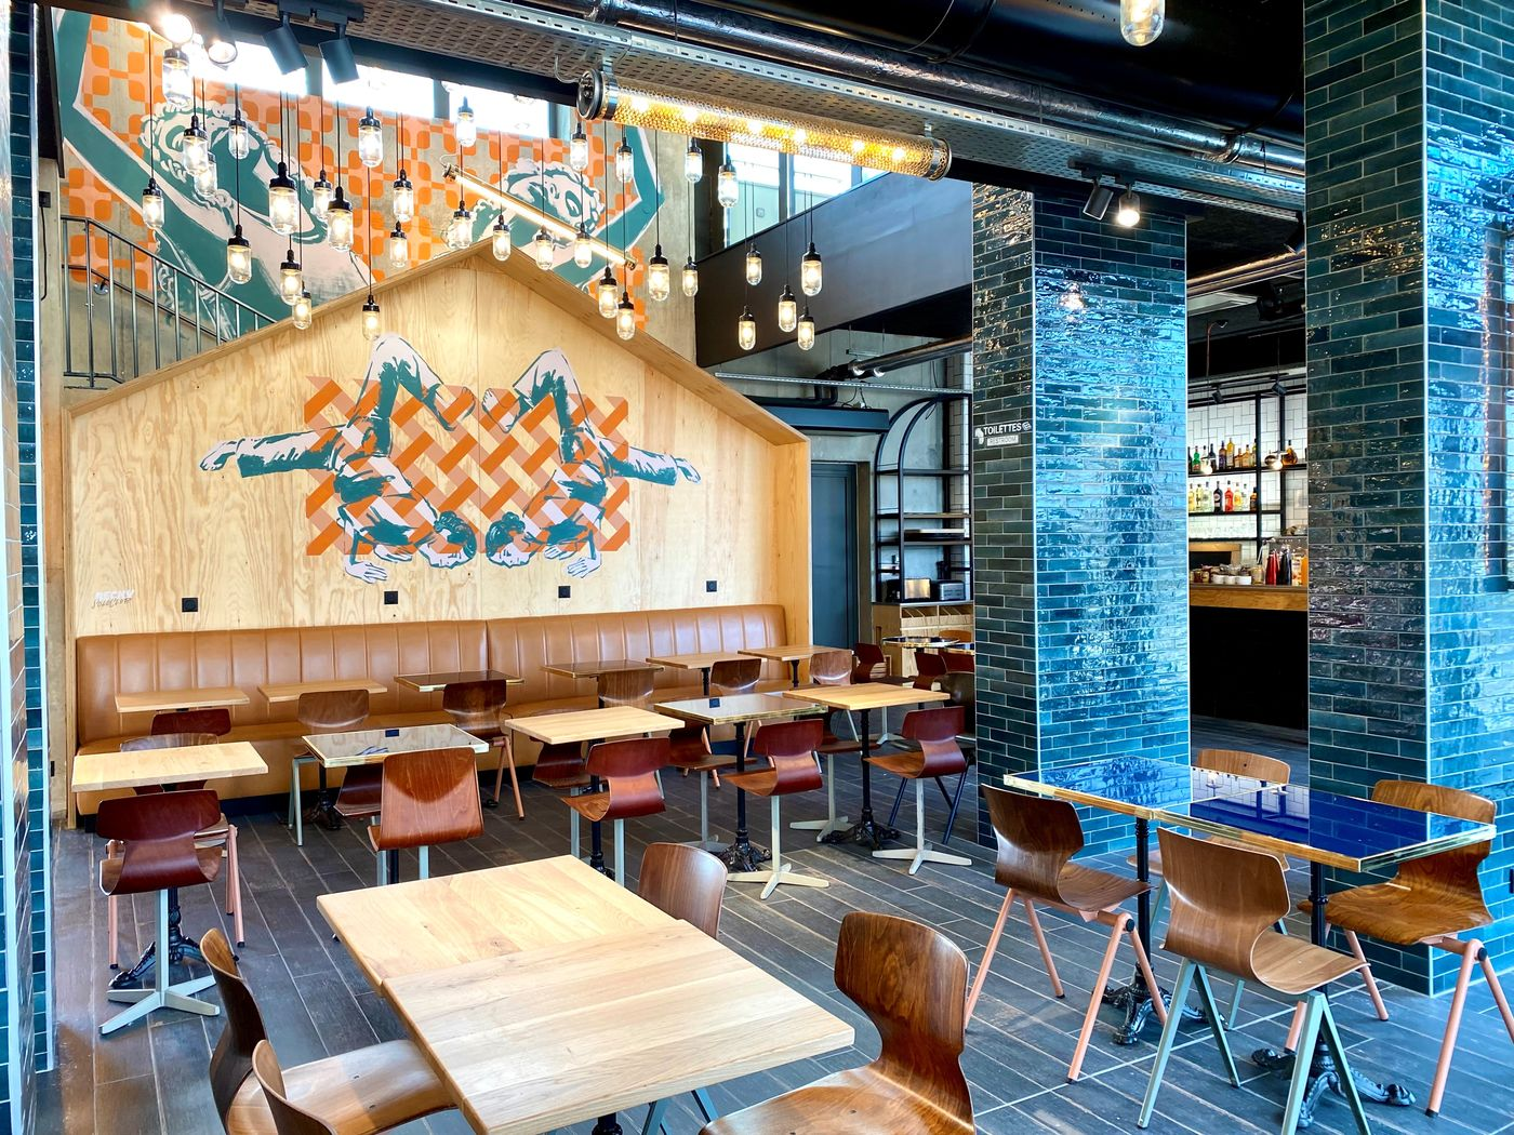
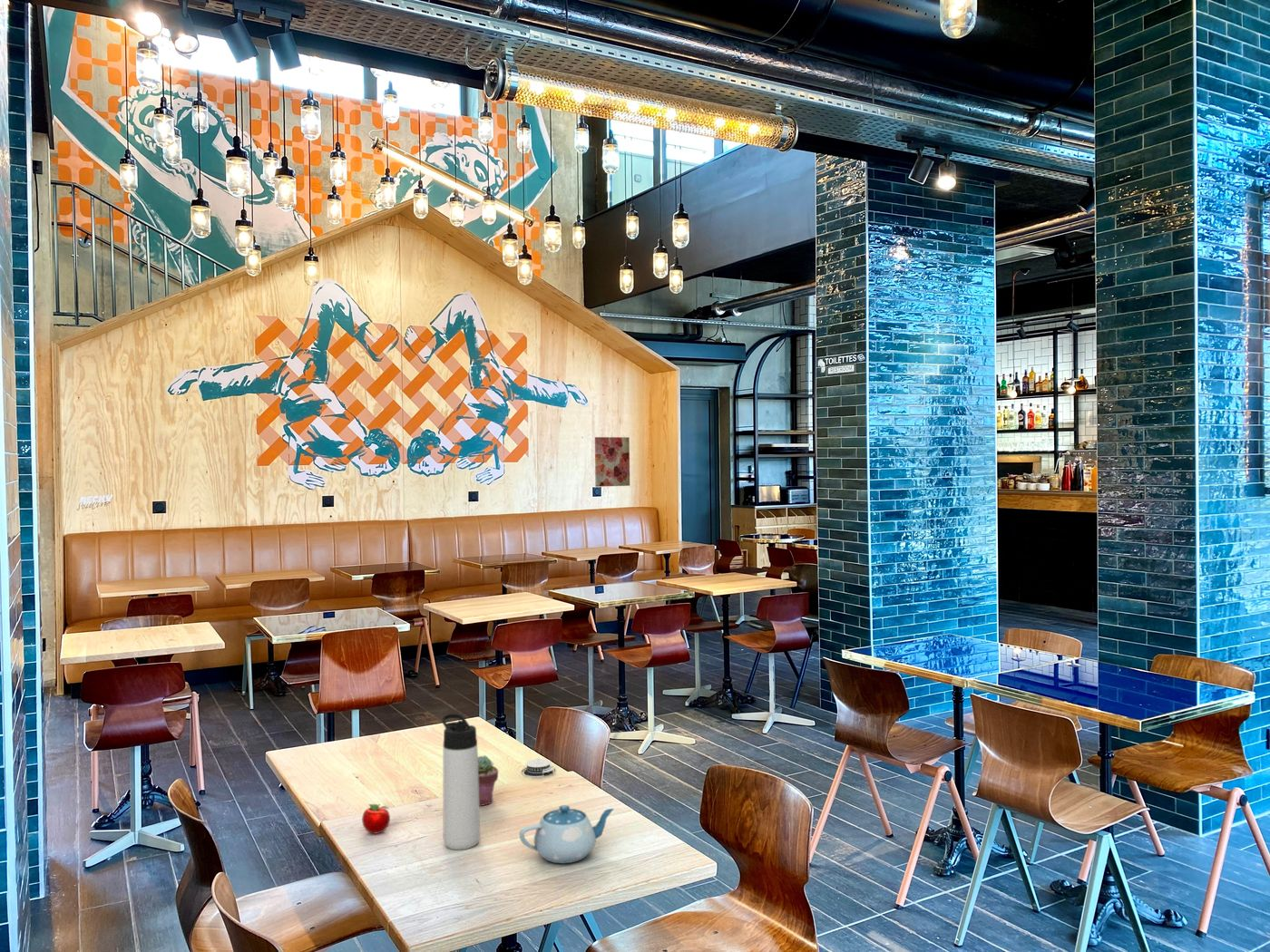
+ apple (376, 817)
+ architectural model (538, 763)
+ chinaware (568, 830)
+ thermos bottle (458, 780)
+ potted succulent (481, 779)
+ wall art (612, 461)
